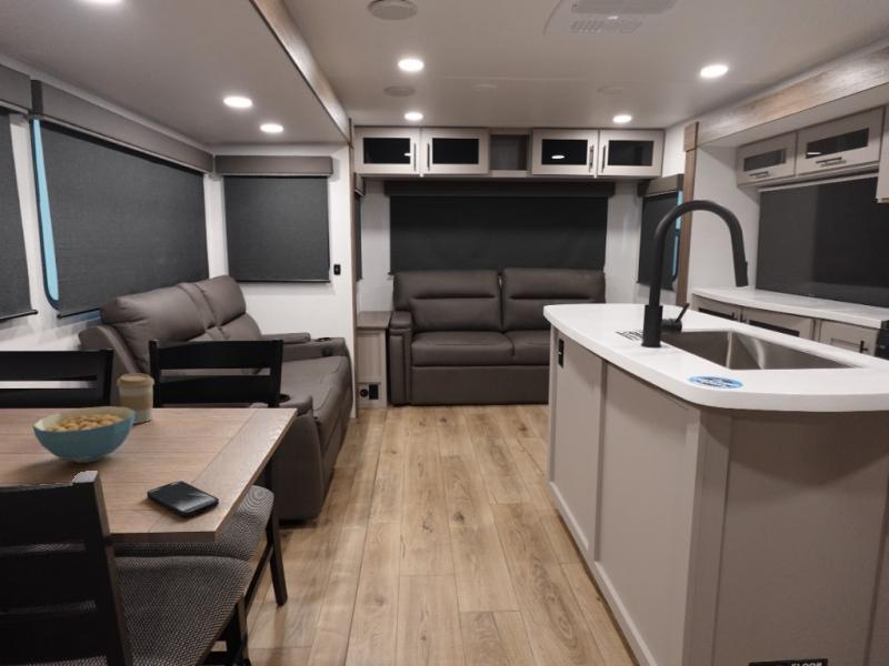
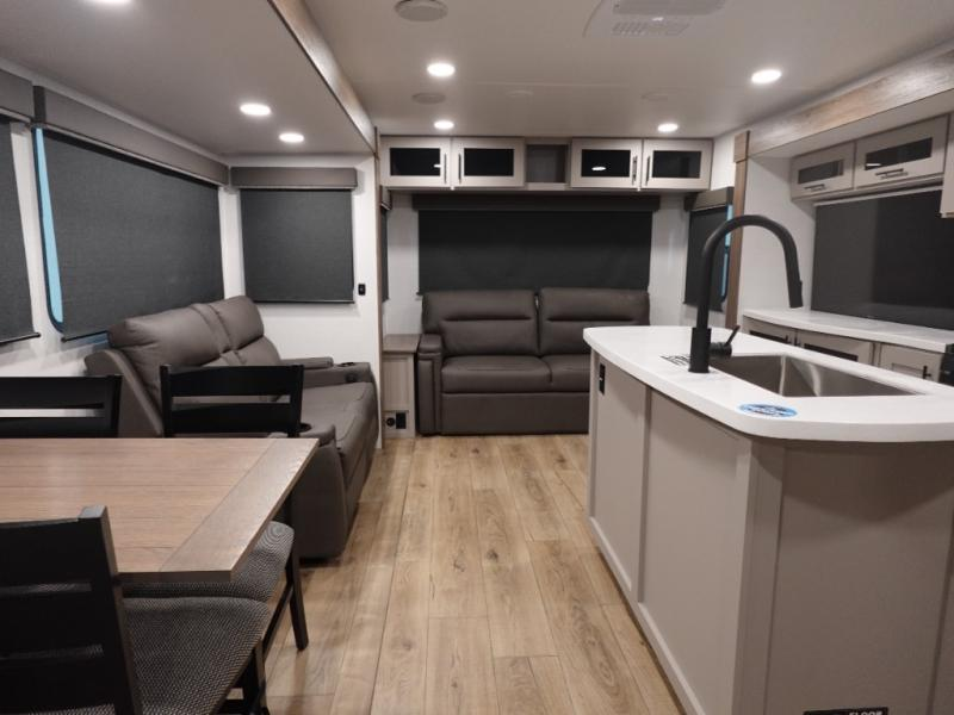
- coffee cup (137, 397)
- smartphone (182, 497)
- cereal bowl (87, 437)
